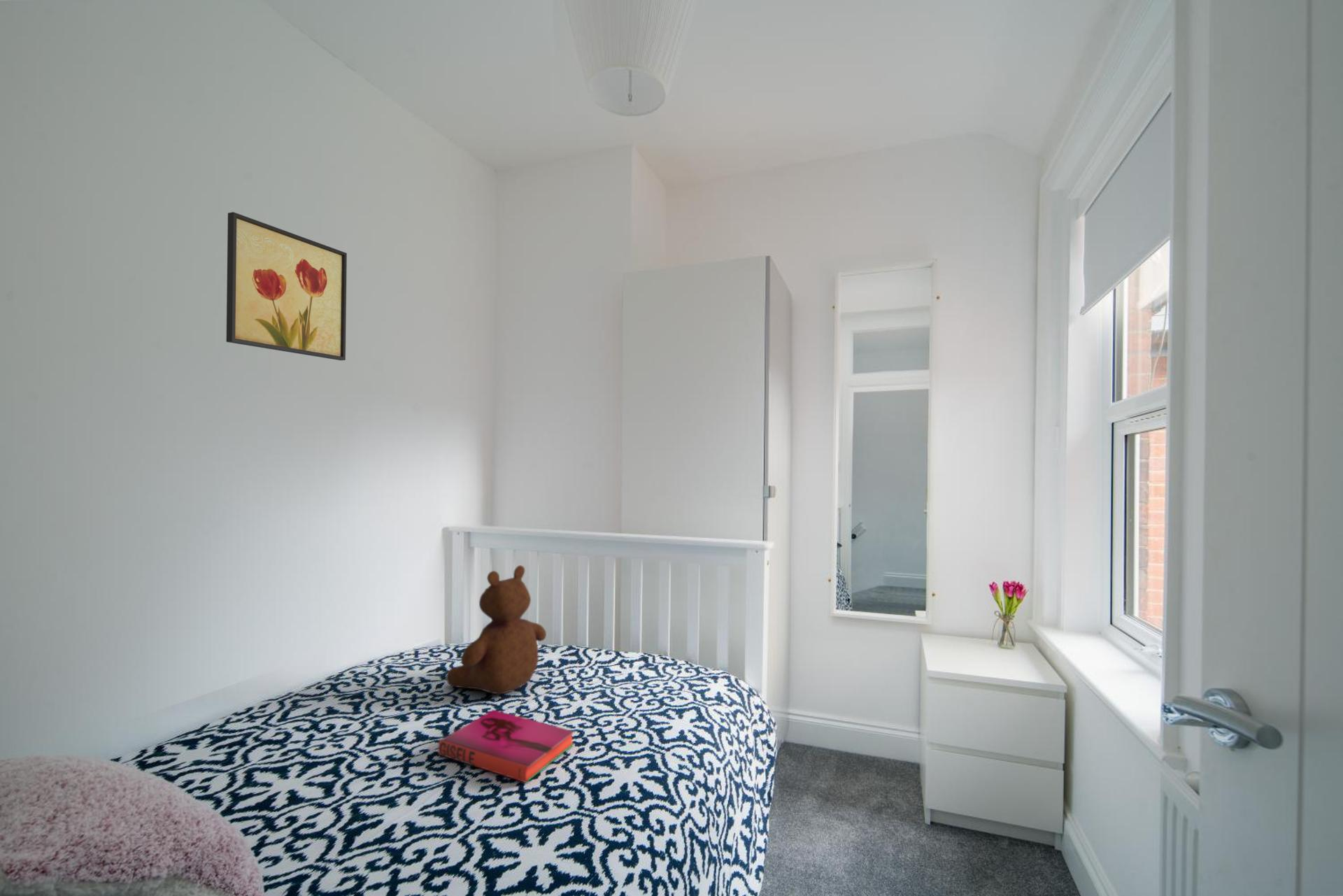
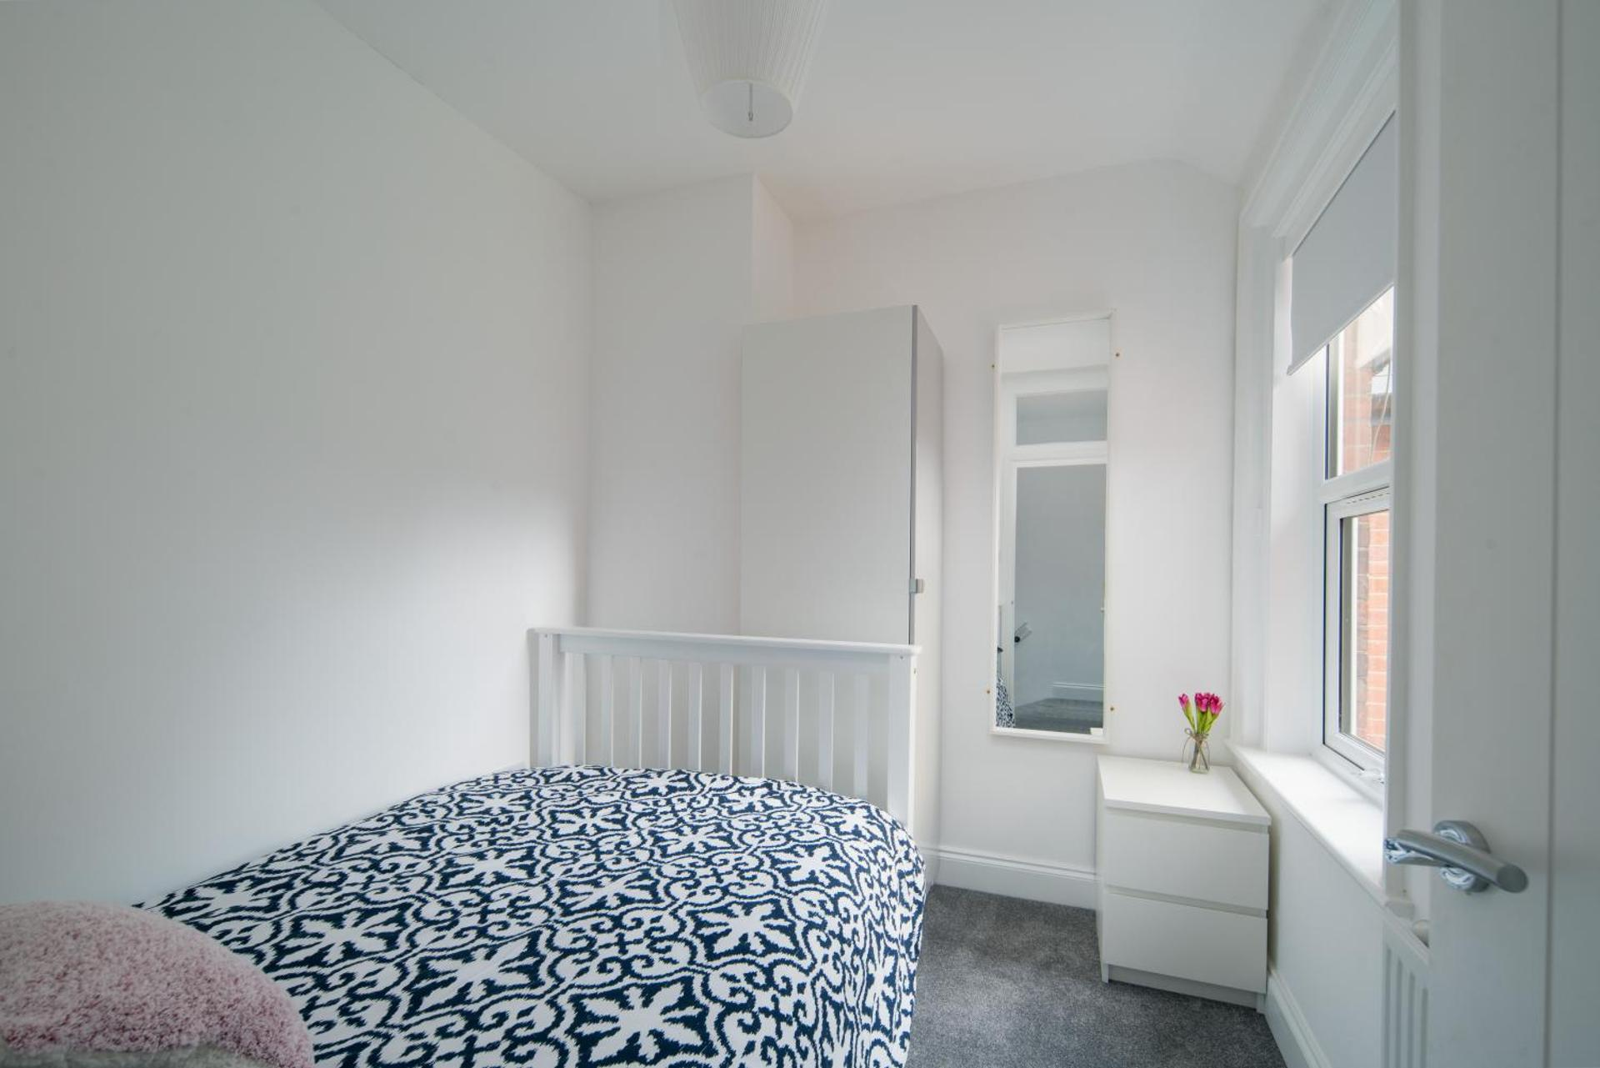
- hardback book (507, 743)
- teddy bear (495, 626)
- wall art (290, 293)
